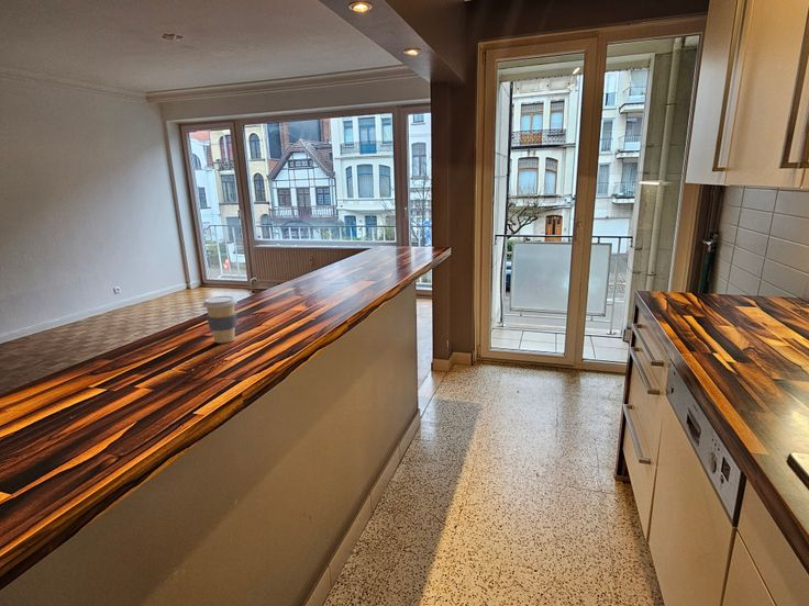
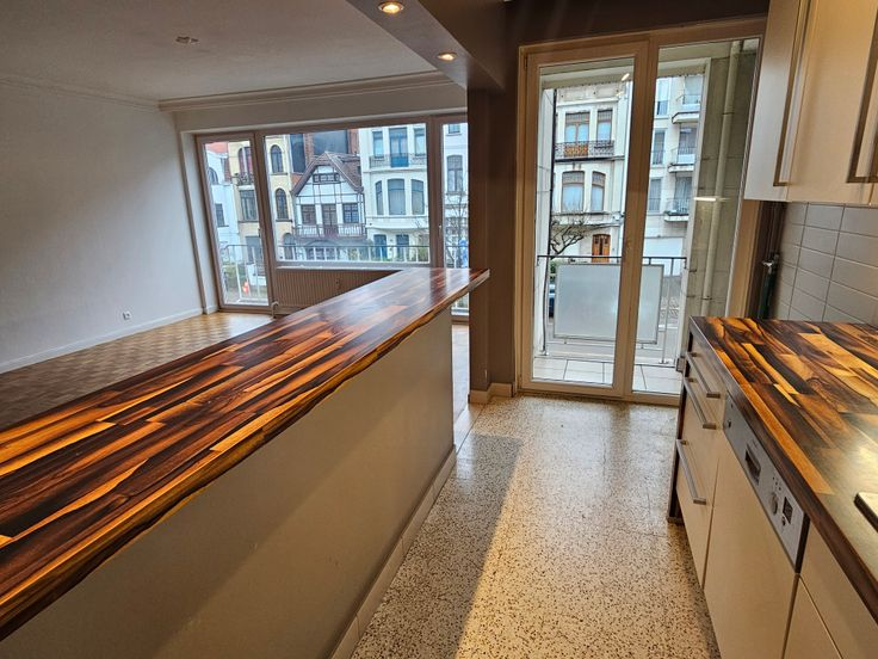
- coffee cup (222, 319)
